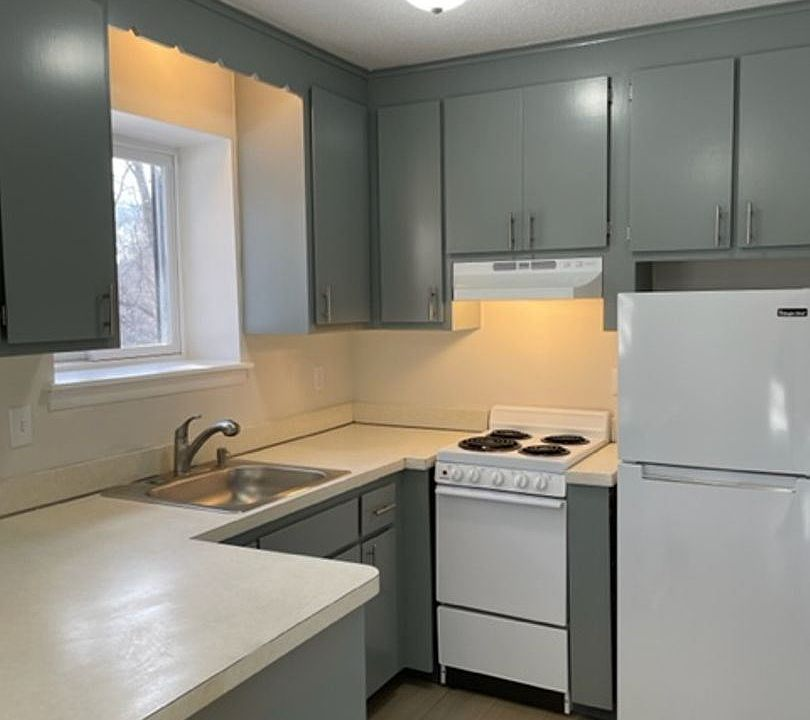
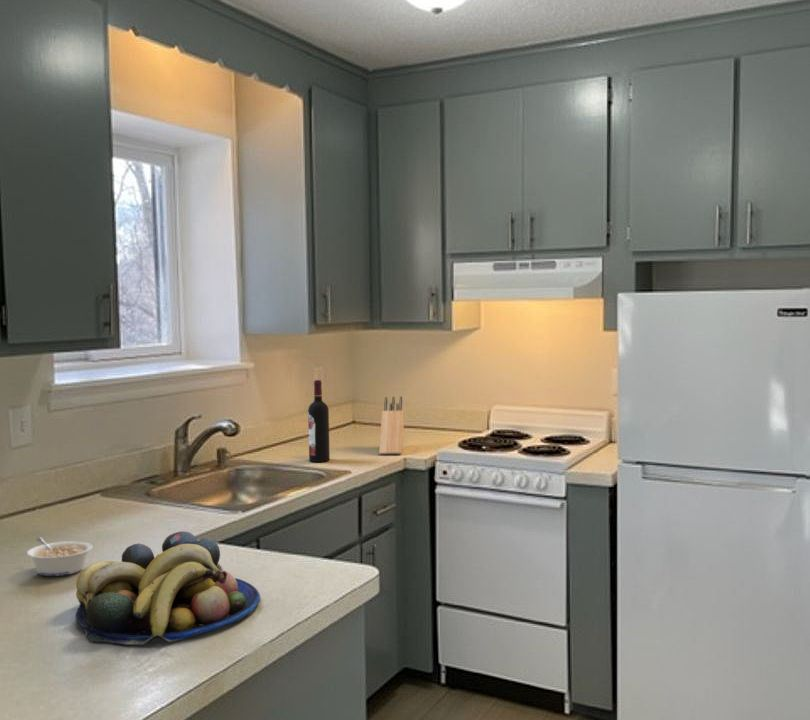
+ wine bottle (318, 420)
+ fruit bowl (170, 575)
+ knife block (392, 424)
+ legume (57, 557)
